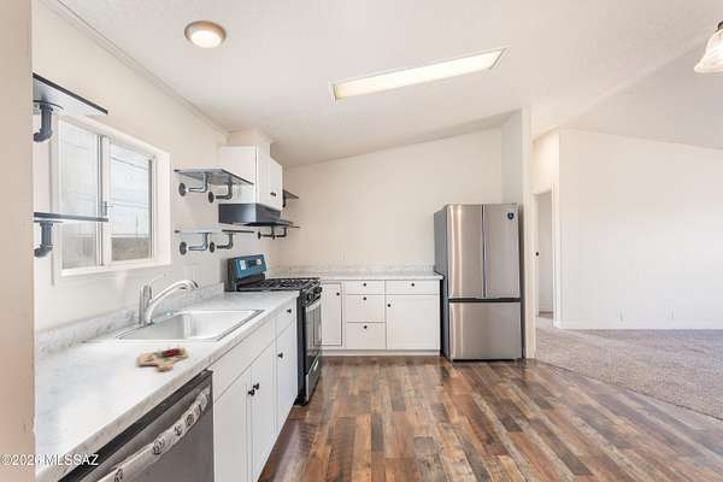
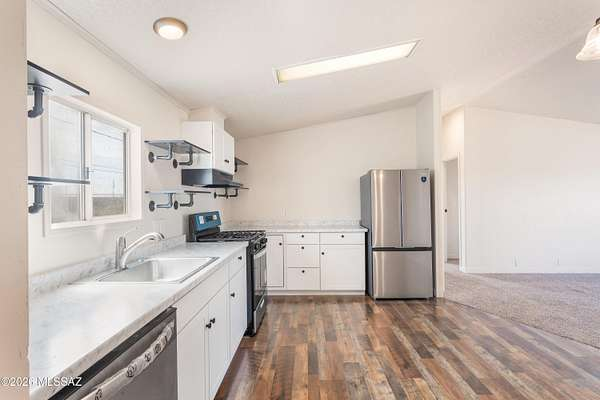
- cutting board (164, 357)
